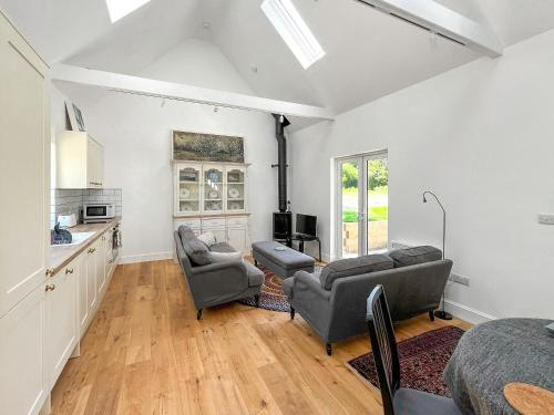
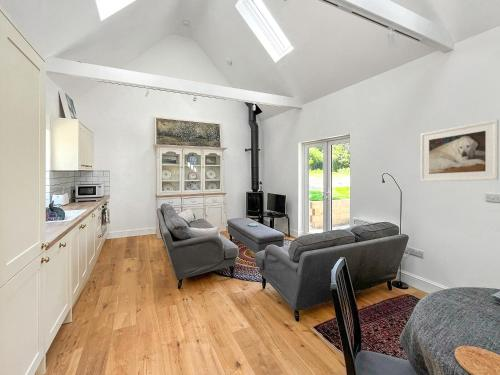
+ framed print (455, 154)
